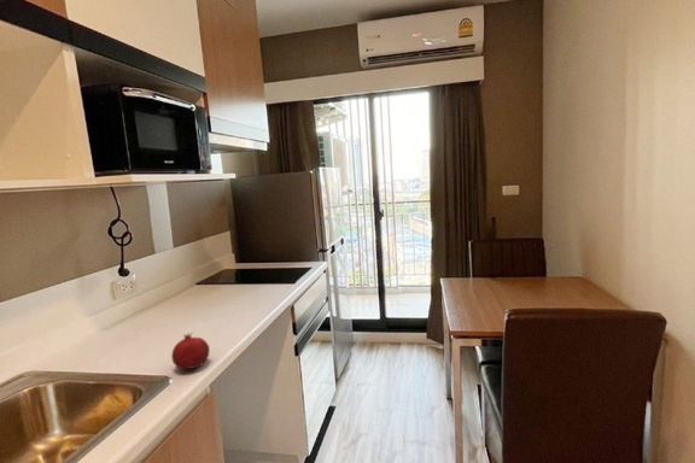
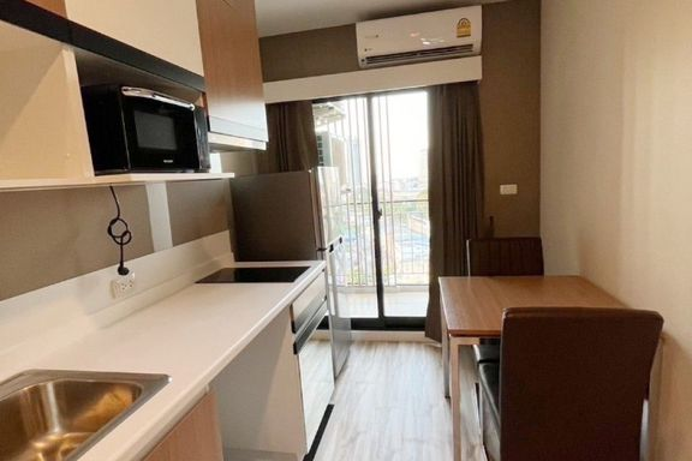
- fruit (189, 350)
